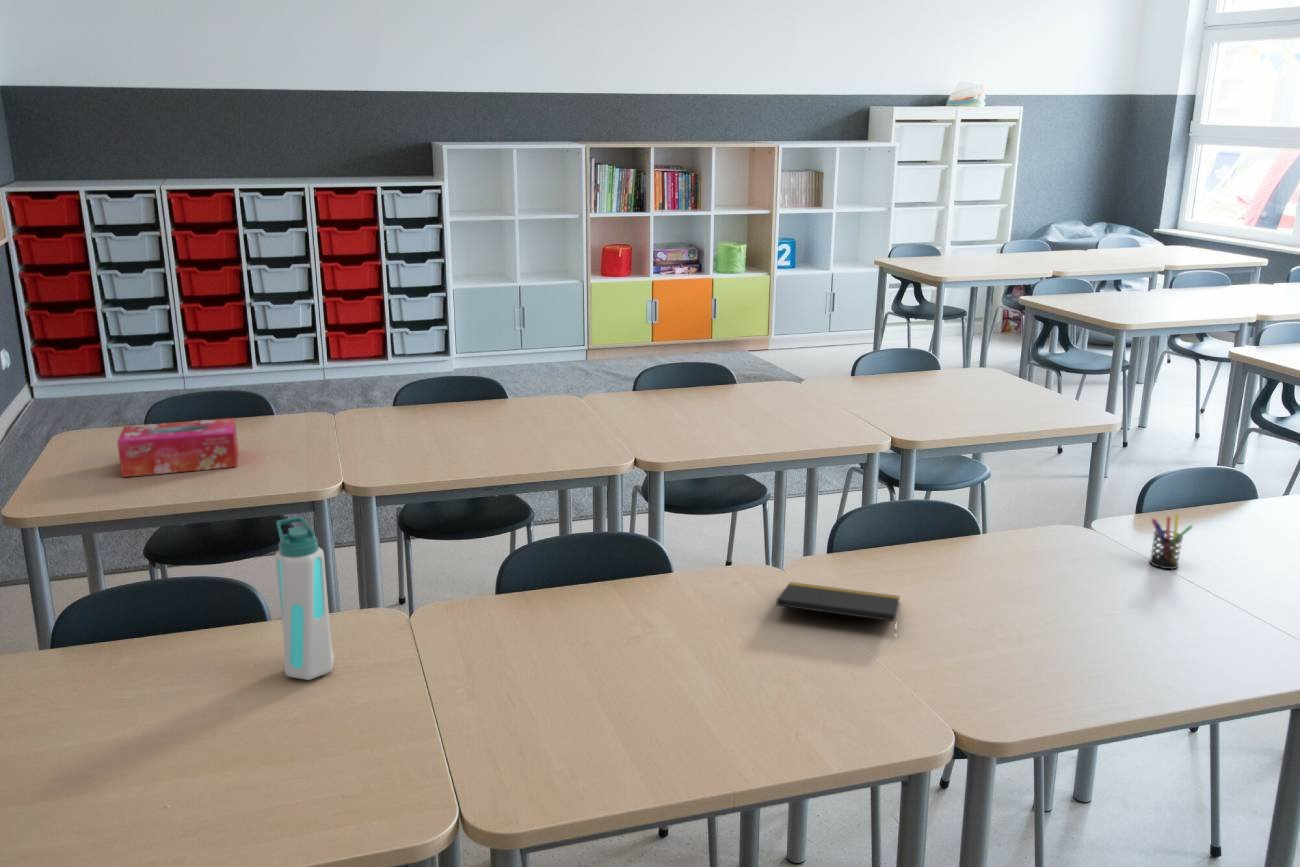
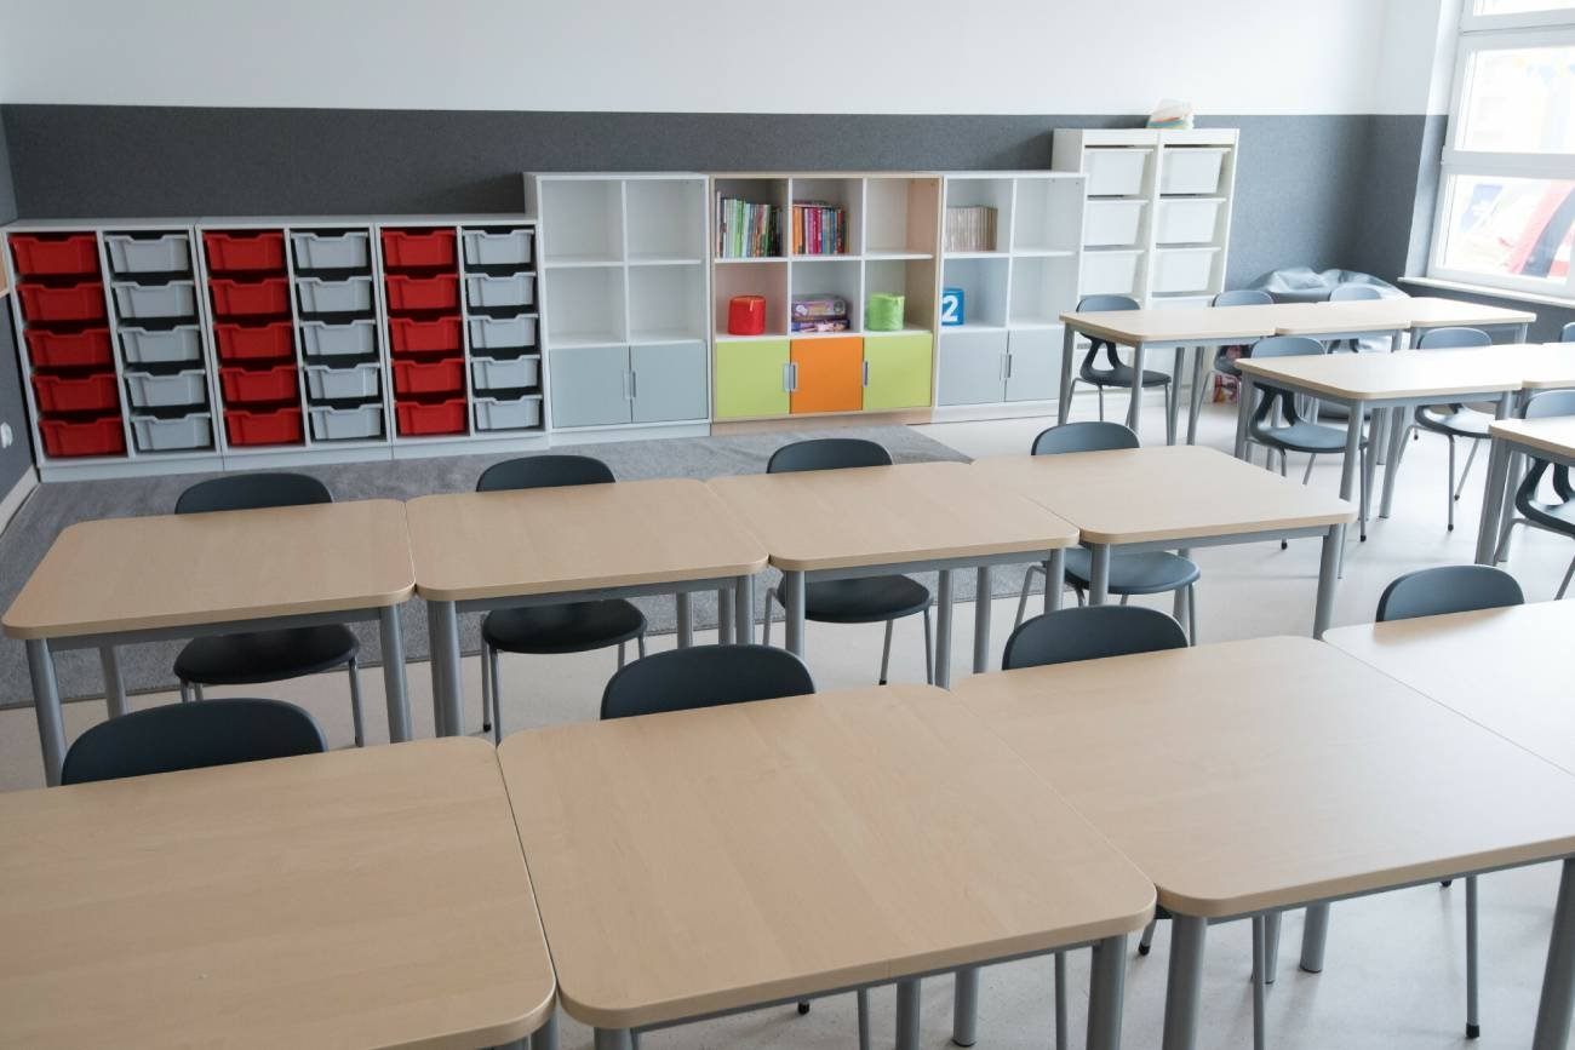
- water bottle (301, 598)
- tissue box (180, 446)
- pen holder (1170, 539)
- notepad (839, 600)
